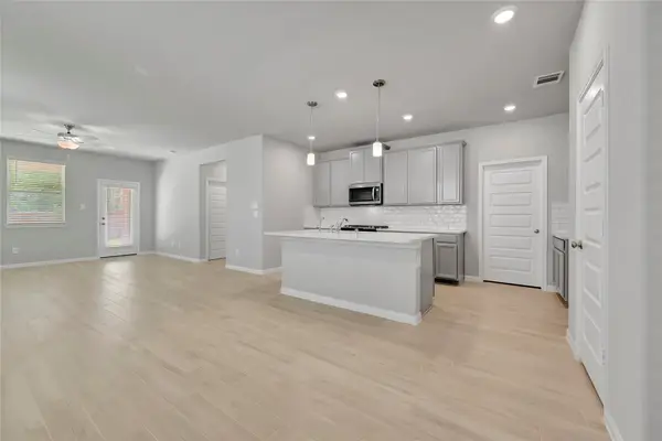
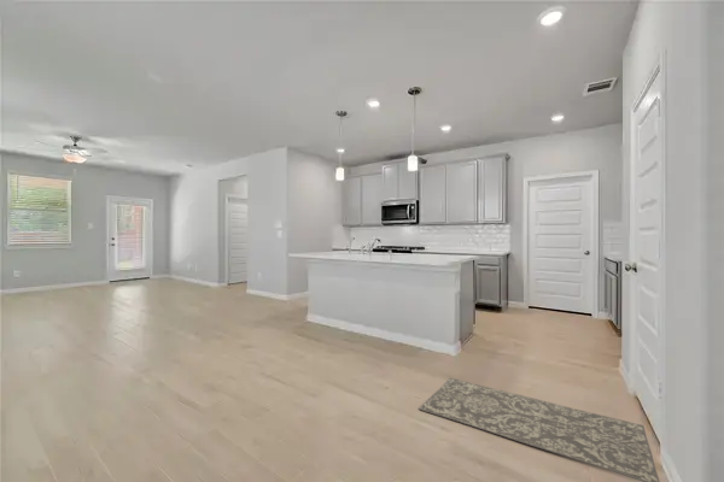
+ rug (525, 416)
